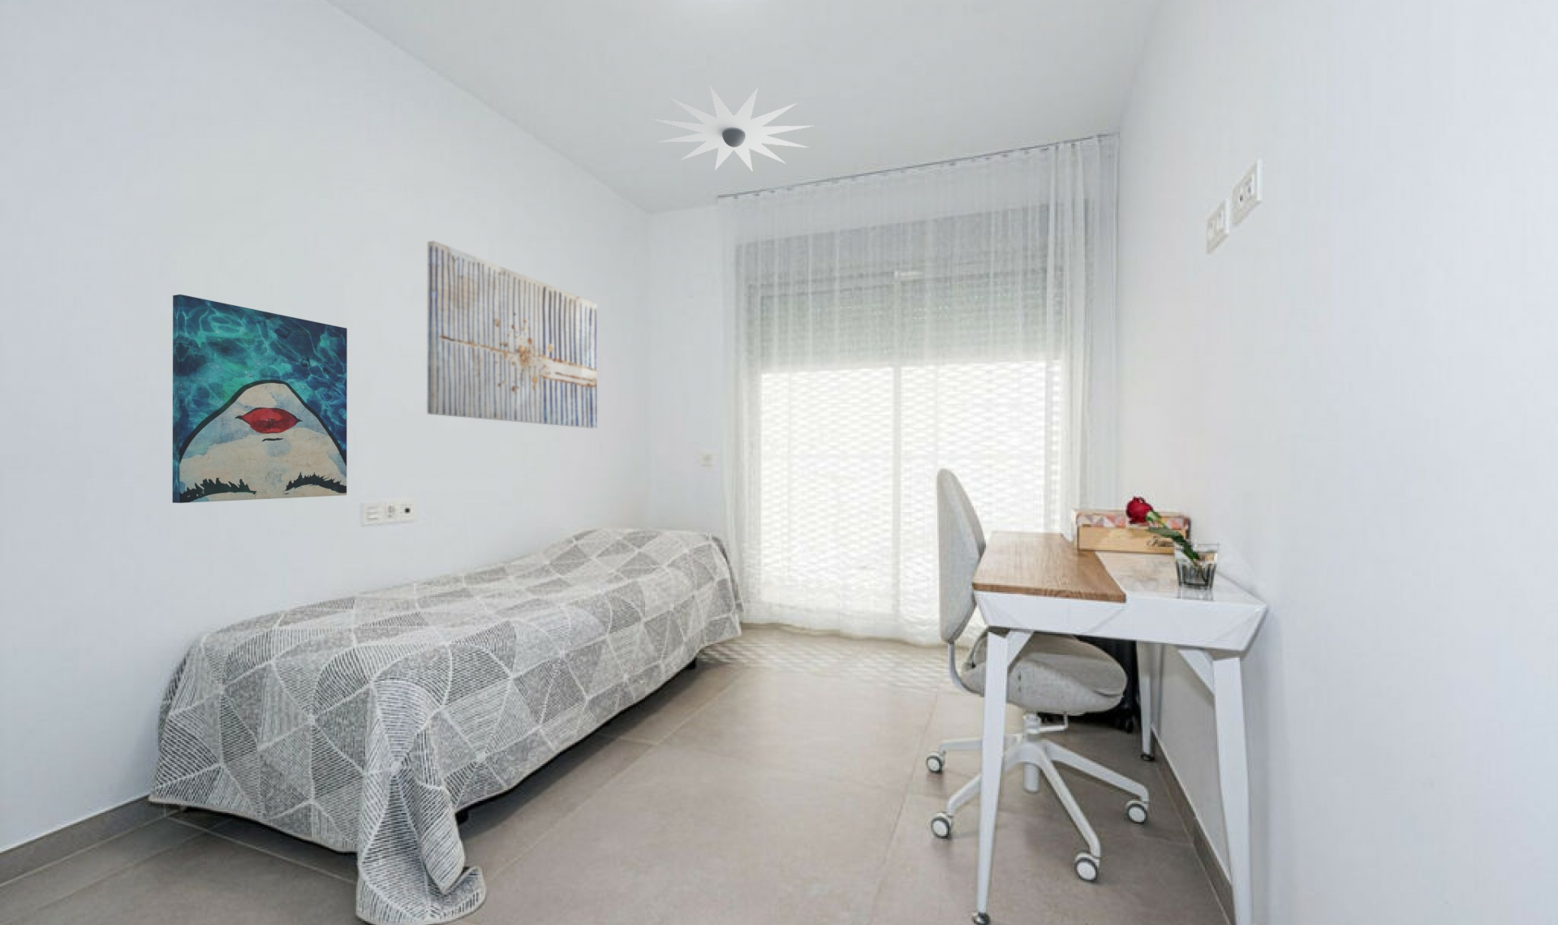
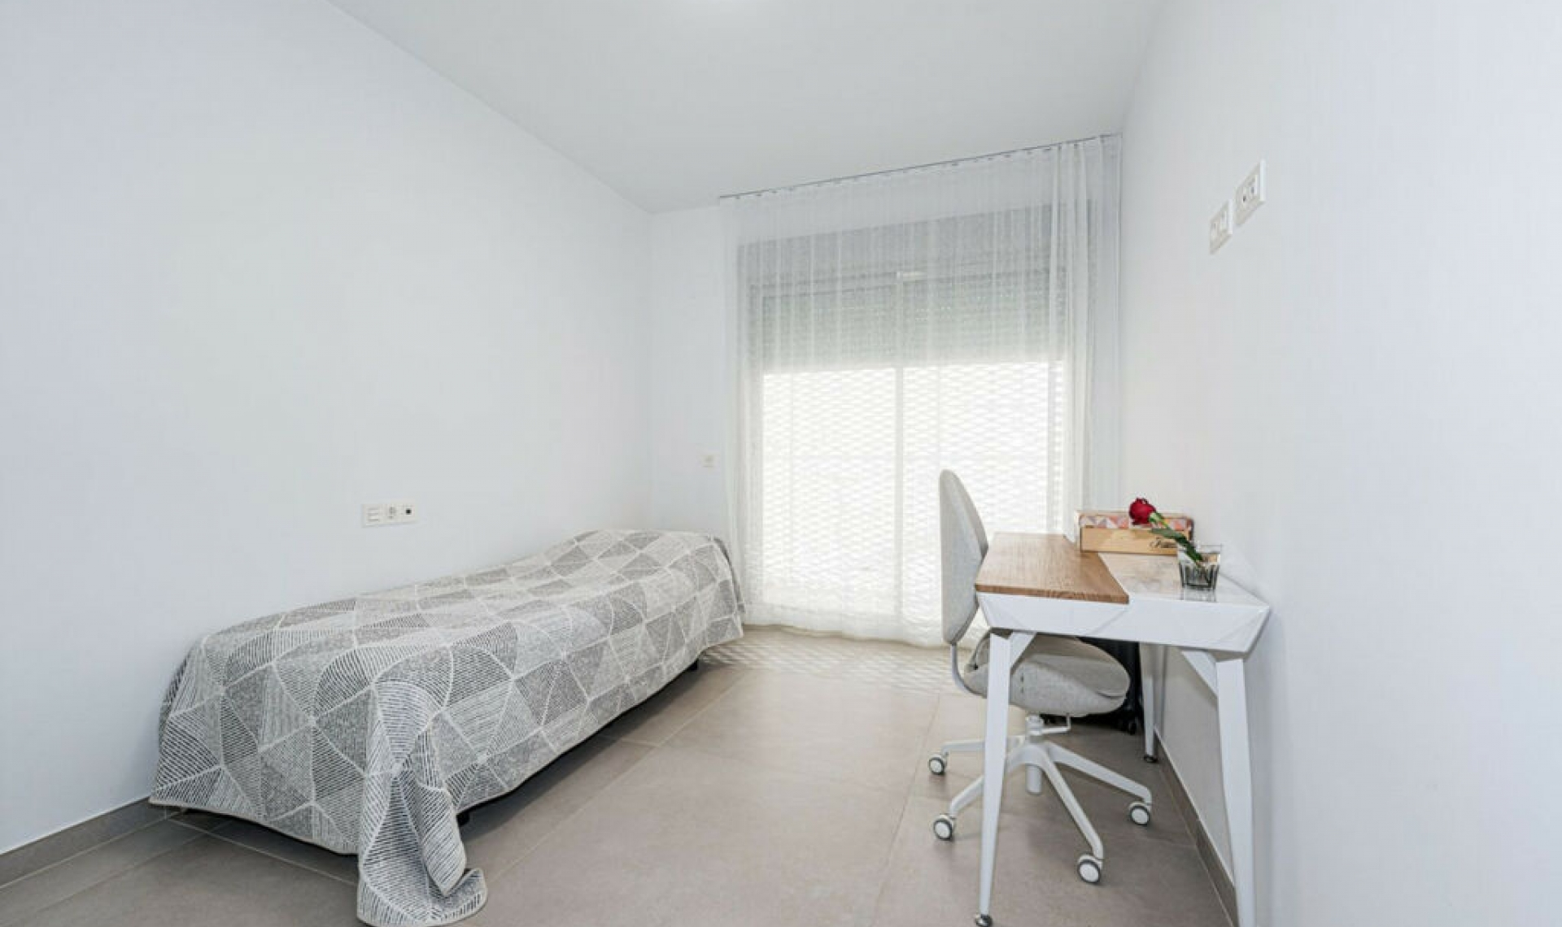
- wall art (269, 405)
- wall art (526, 350)
- ceiling light (733, 134)
